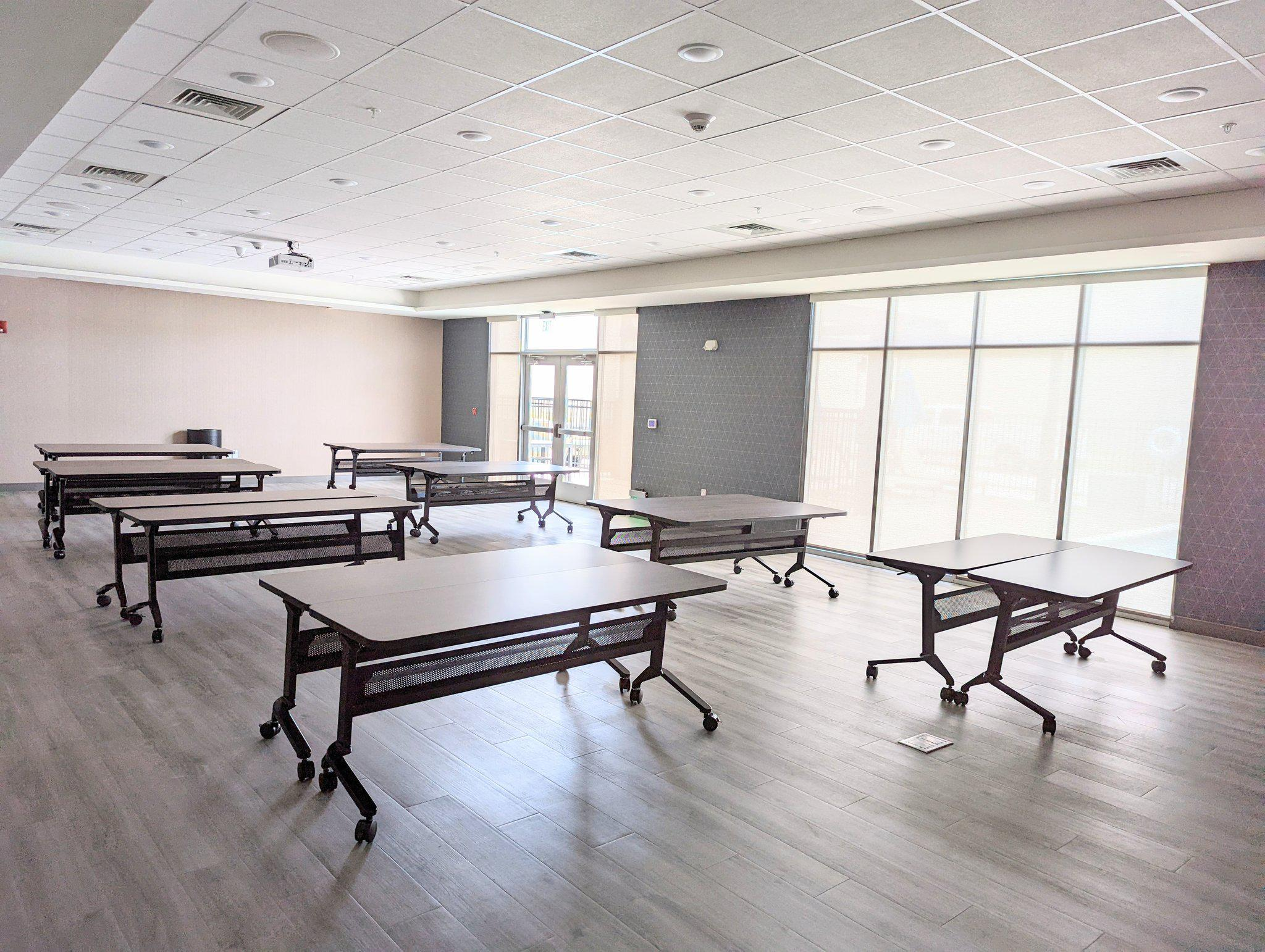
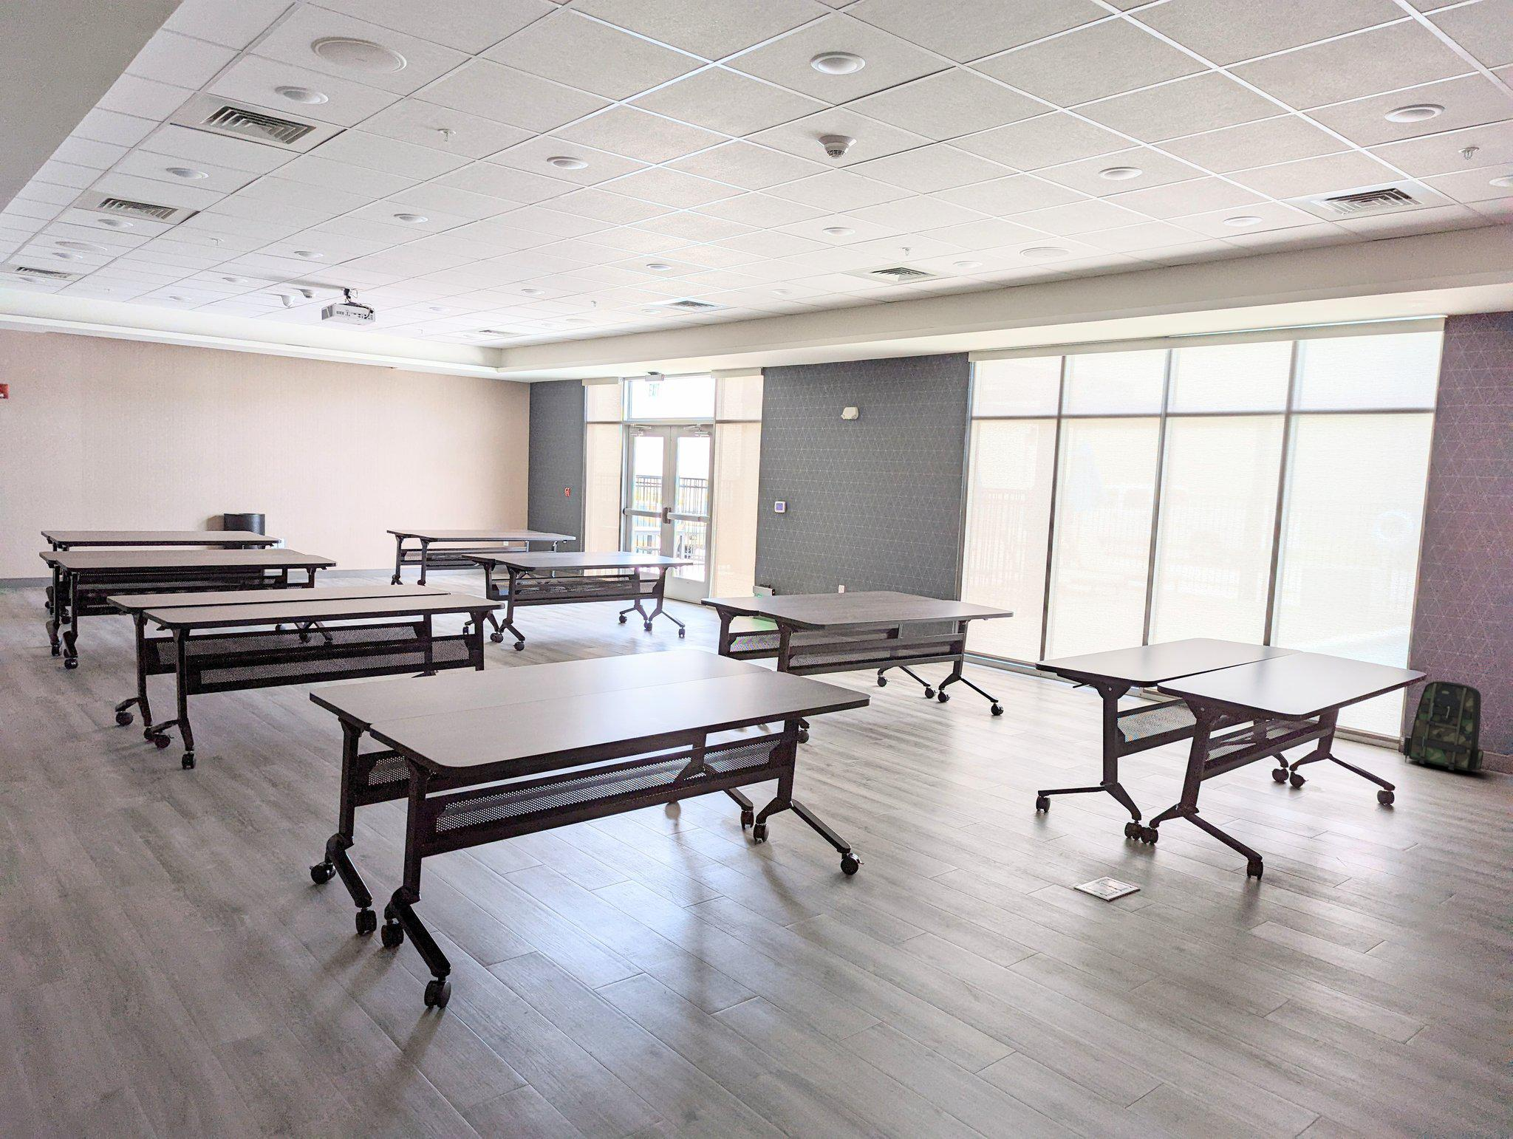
+ backpack (1448, 723)
